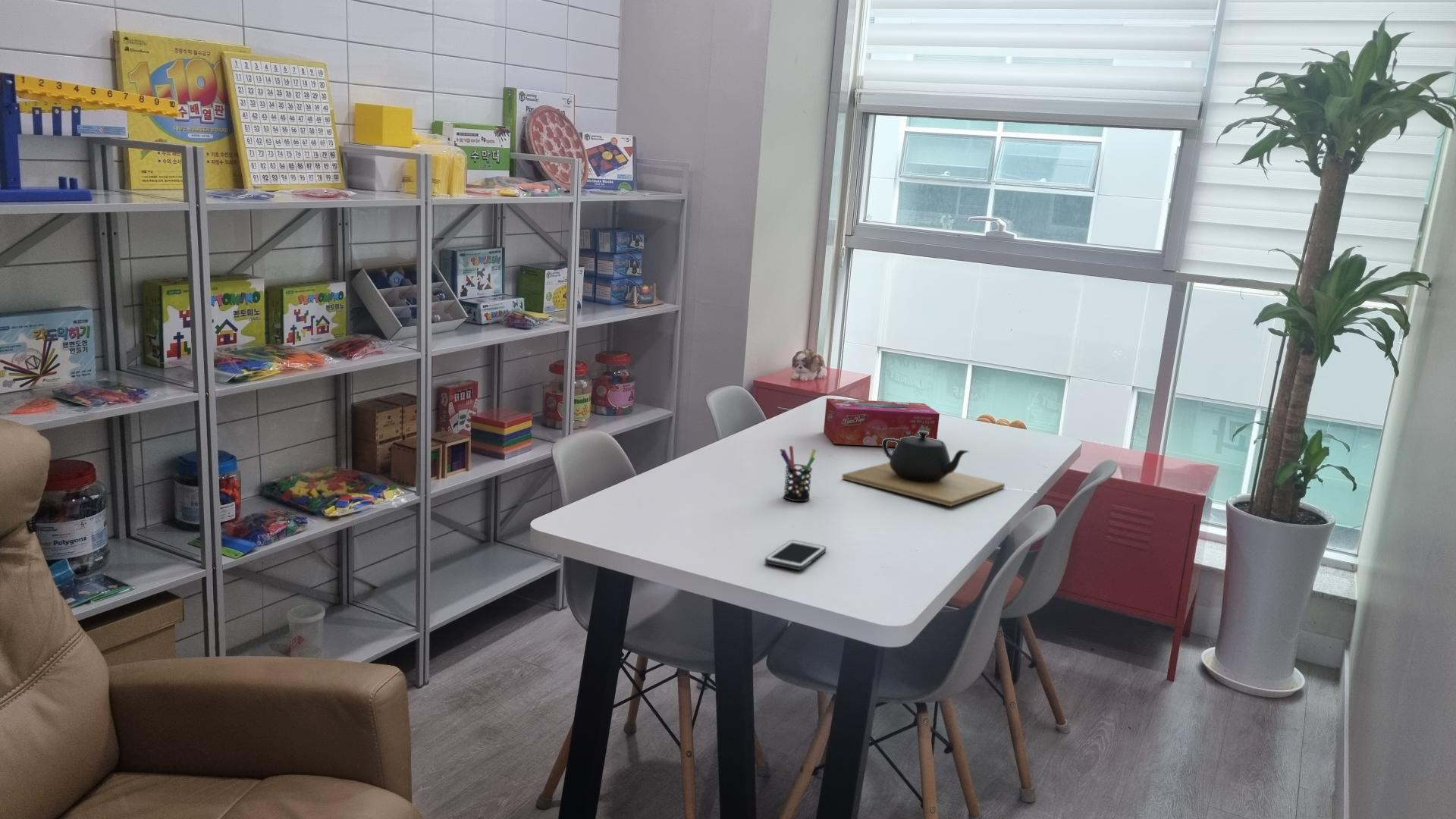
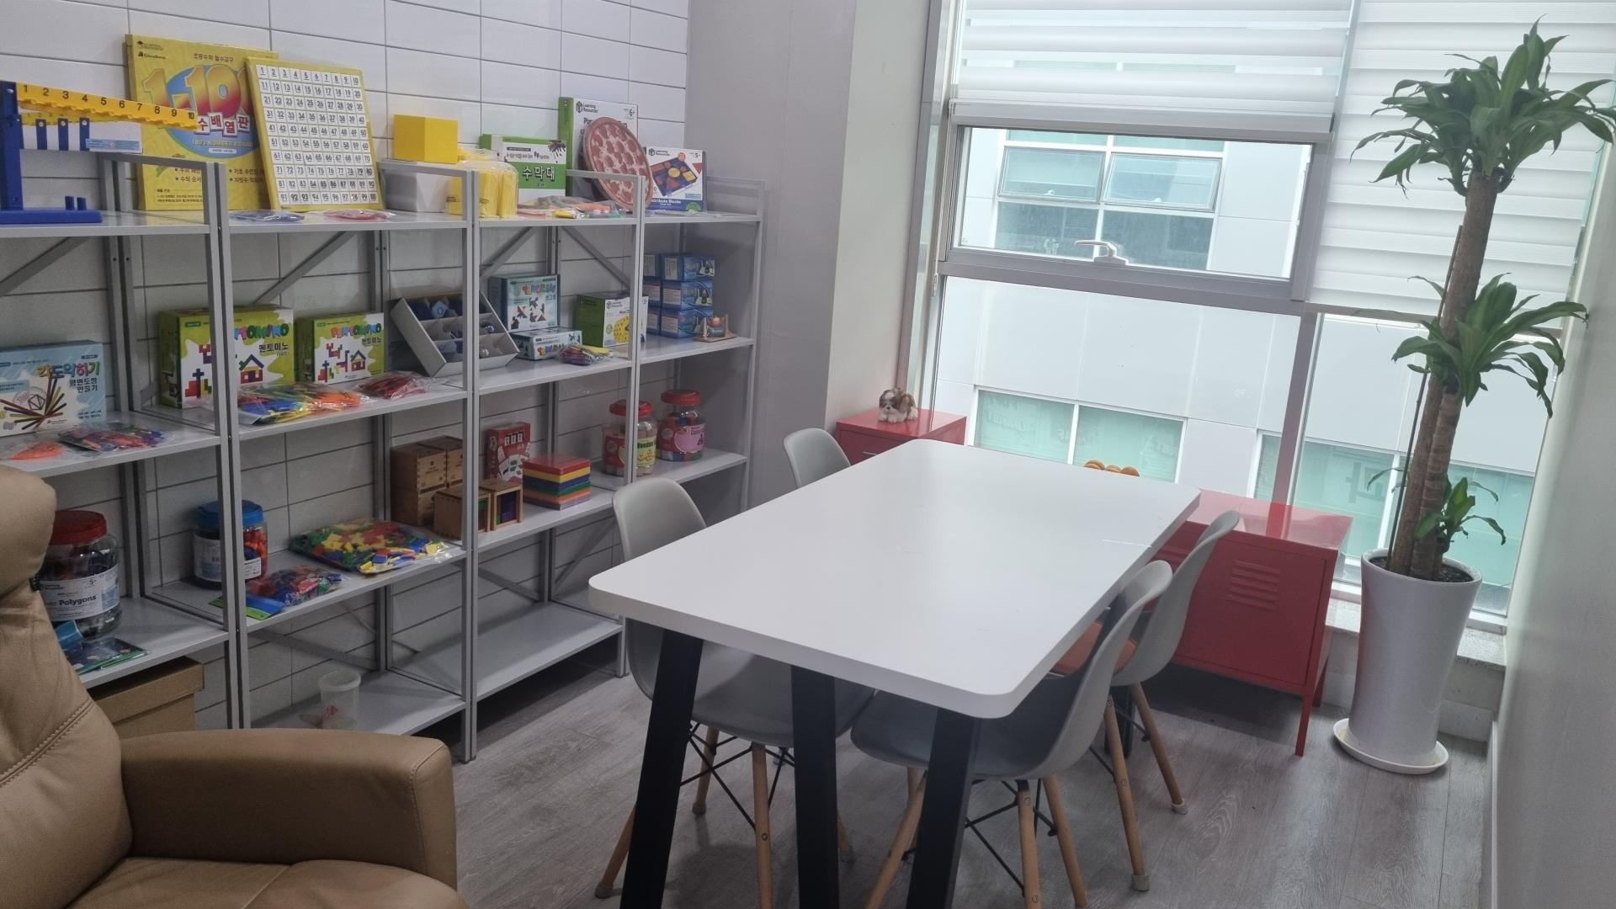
- pen holder (799, 472)
- tissue box (880, 422)
- teapot (926, 457)
- cell phone (795, 554)
